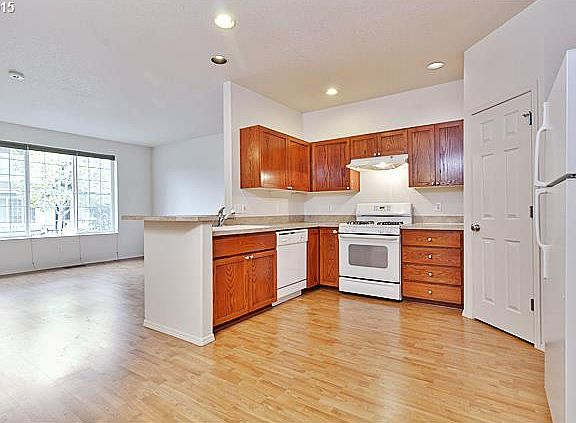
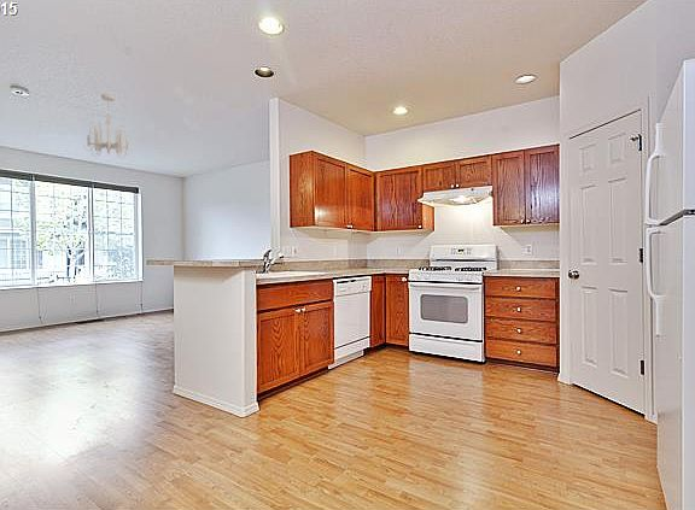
+ chandelier (107, 127)
